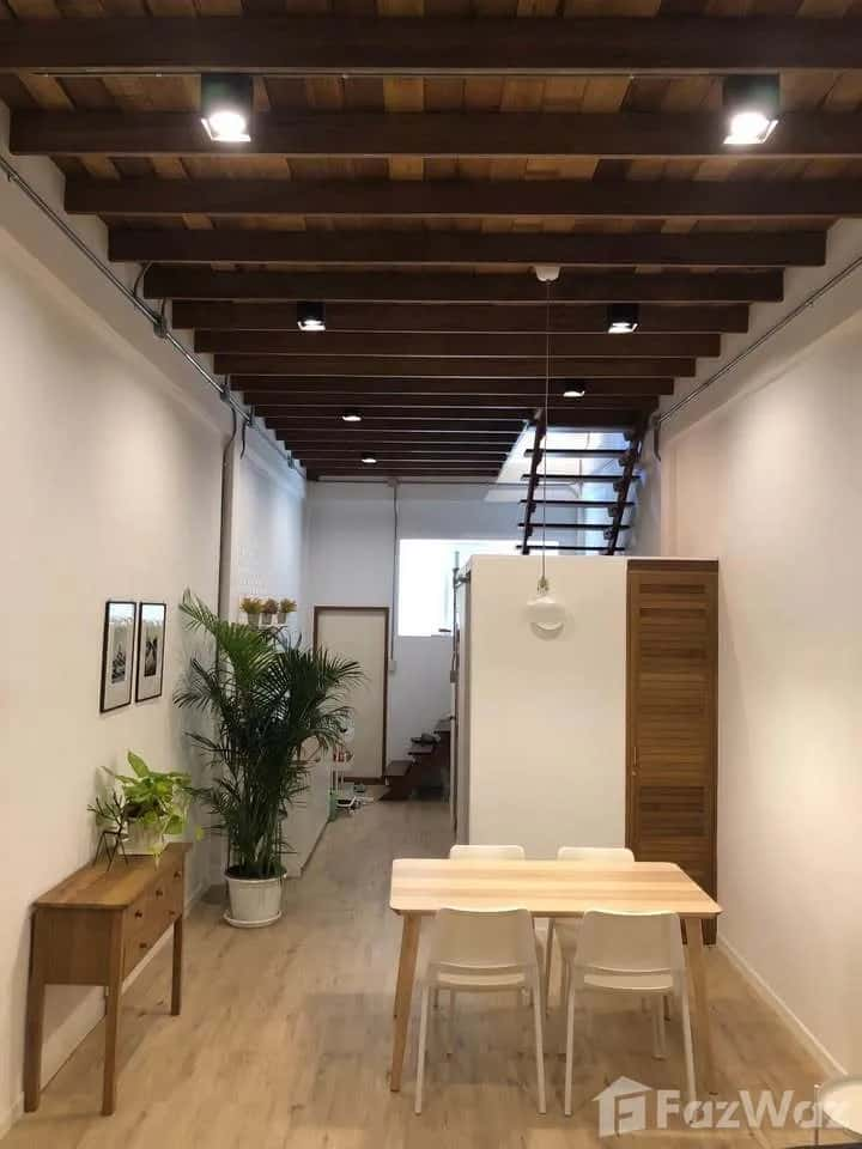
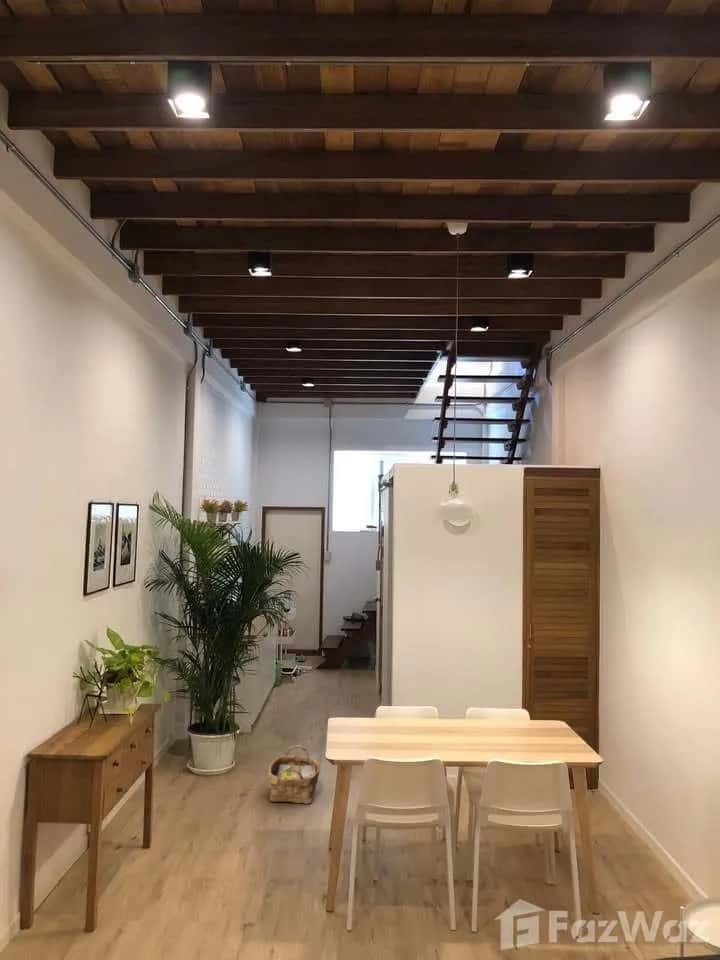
+ woven basket (294, 774)
